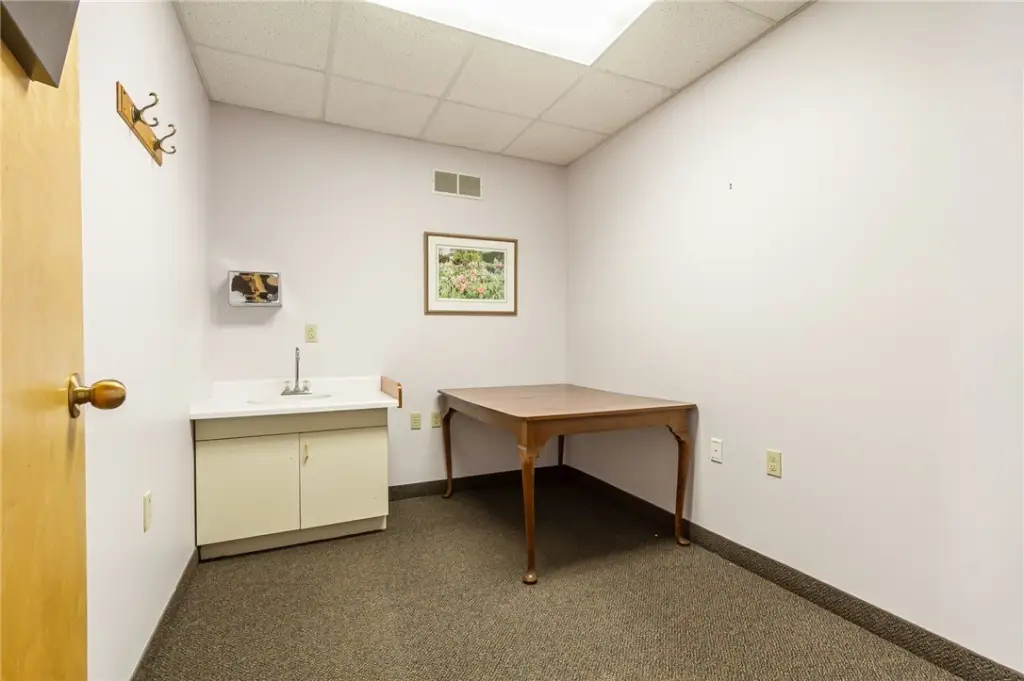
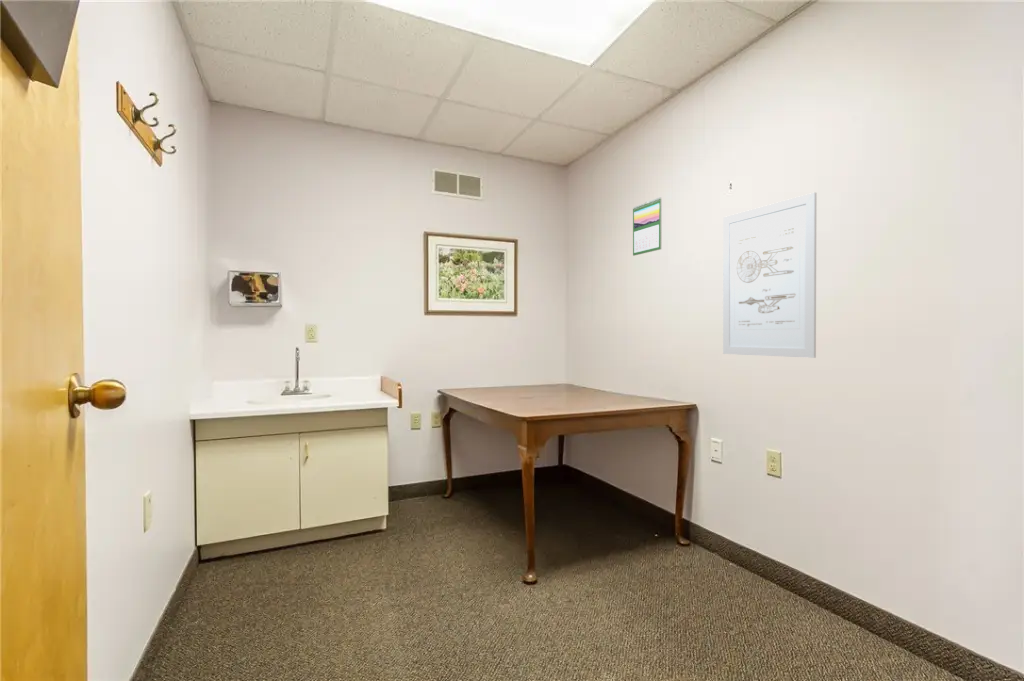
+ wall art (765, 281)
+ calendar (646, 226)
